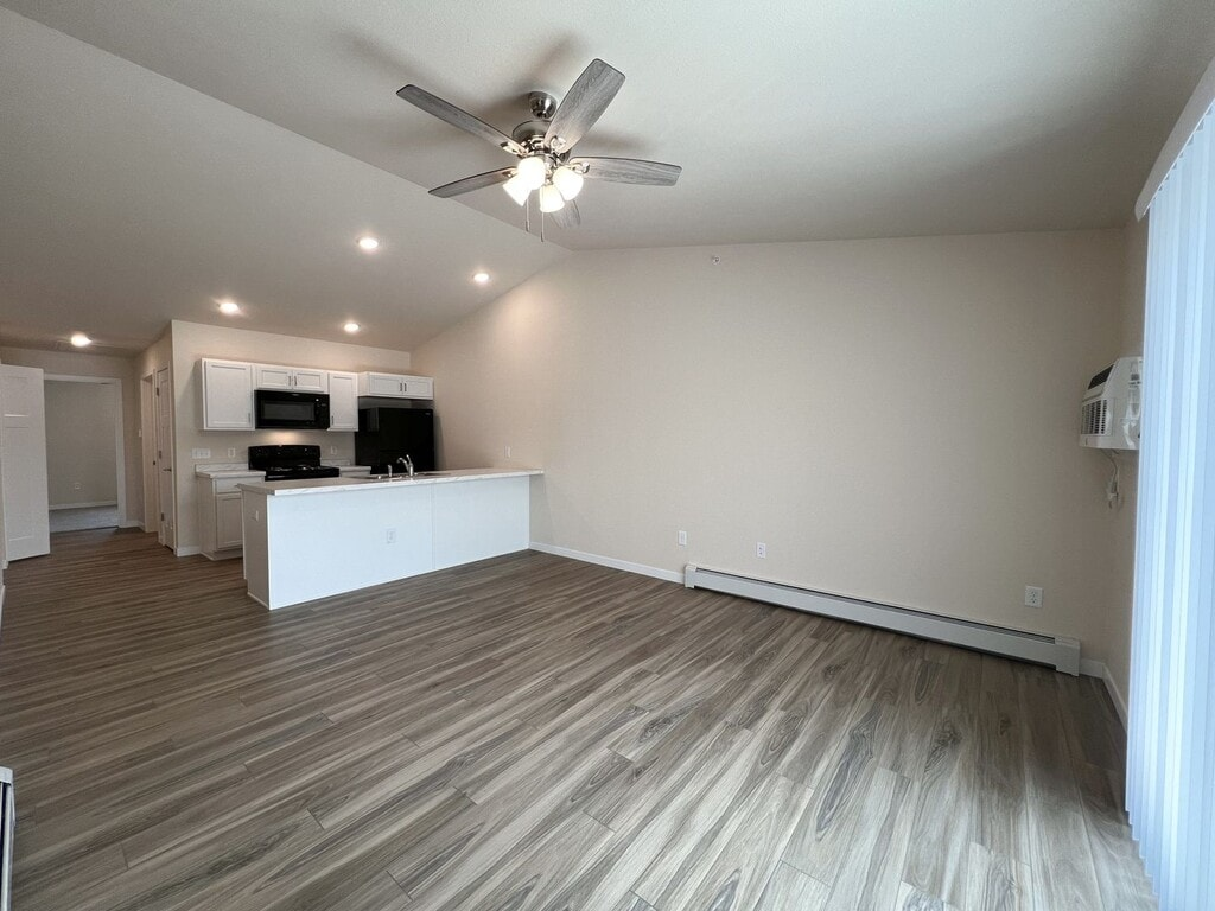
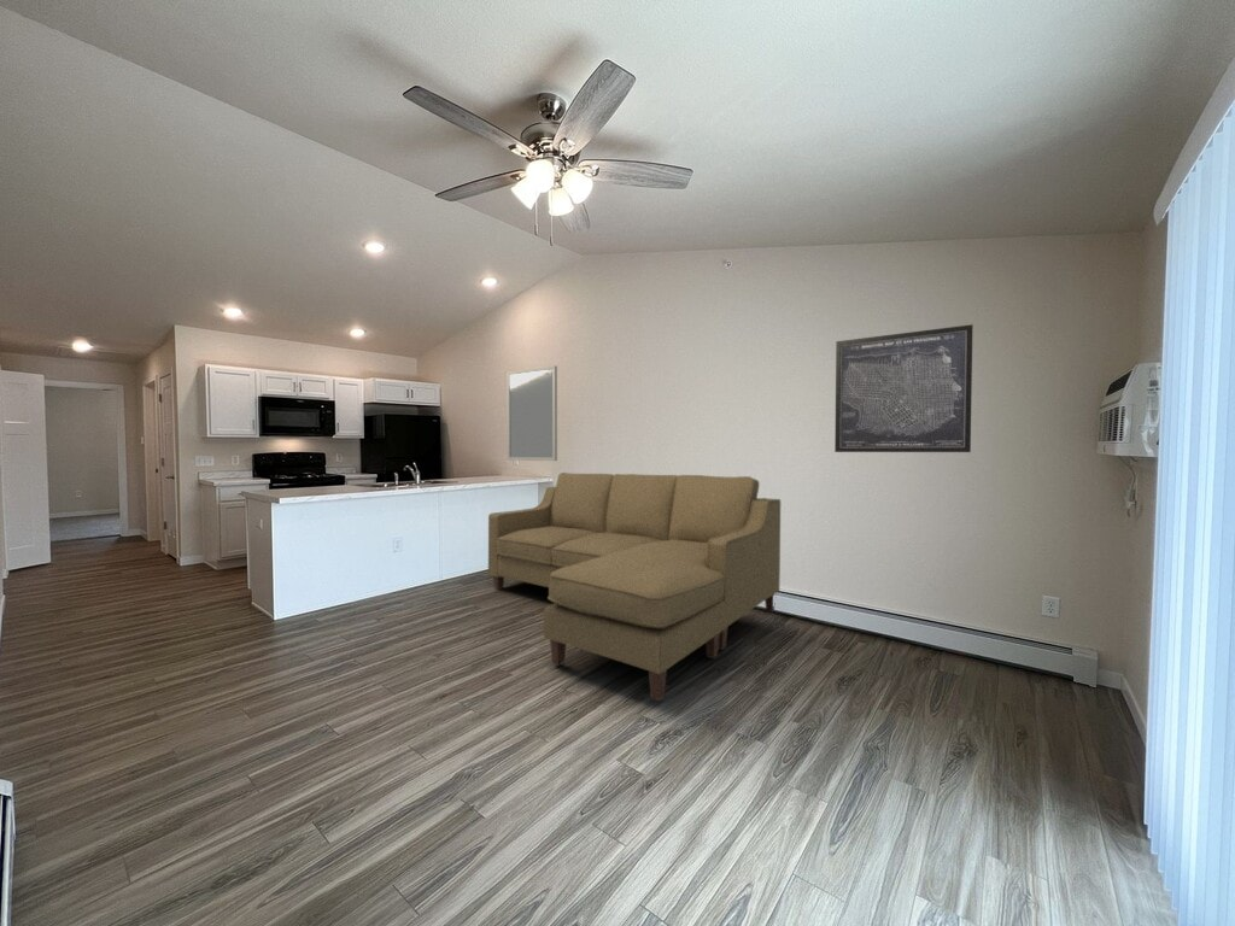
+ home mirror (531, 415)
+ sofa (596, 544)
+ wall art (899, 393)
